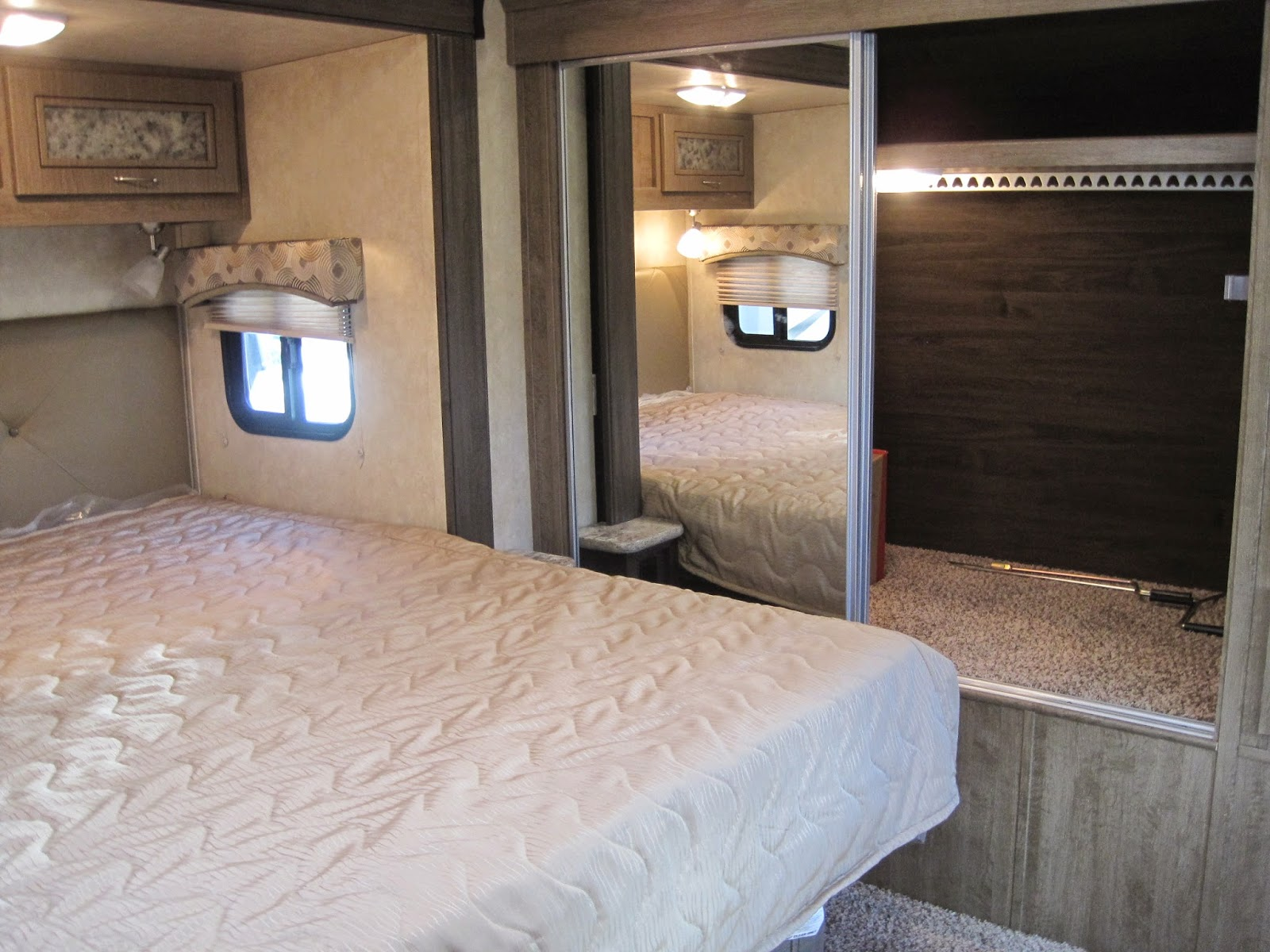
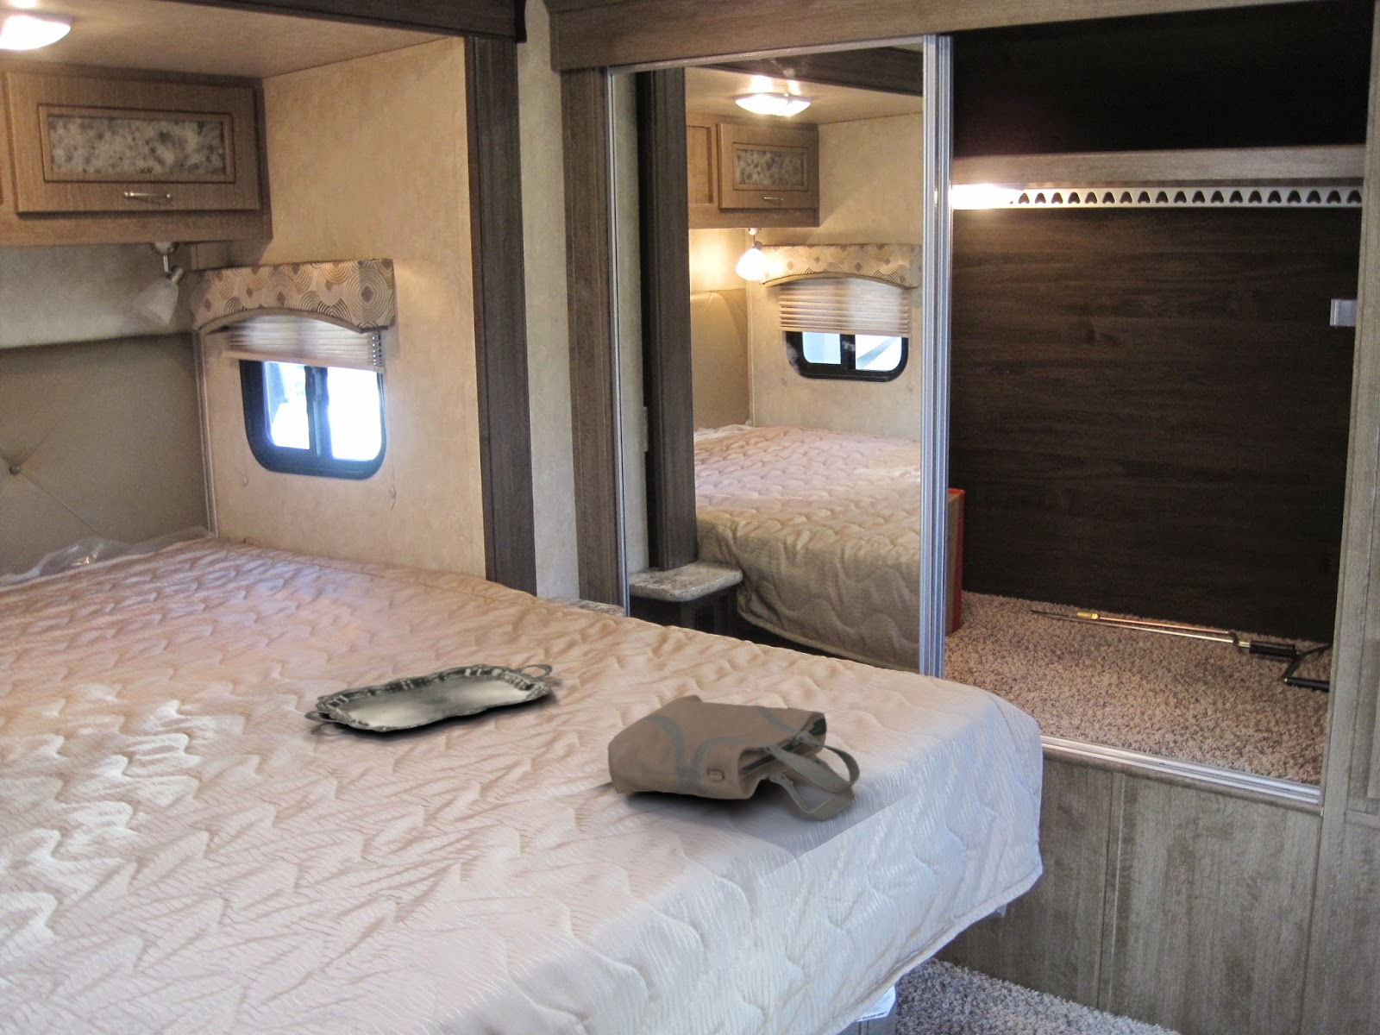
+ serving tray (435, 695)
+ tote bag (755, 751)
